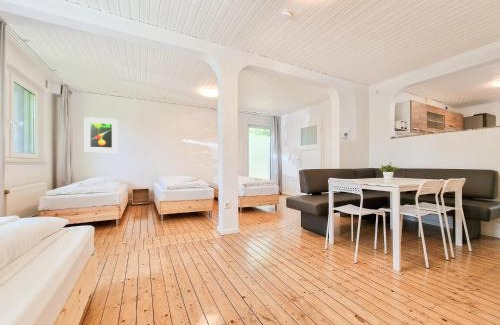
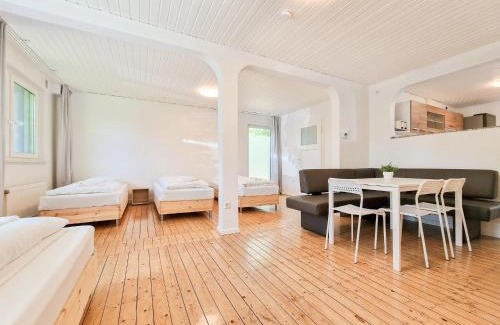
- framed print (101, 135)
